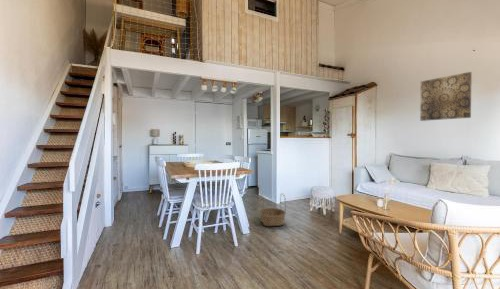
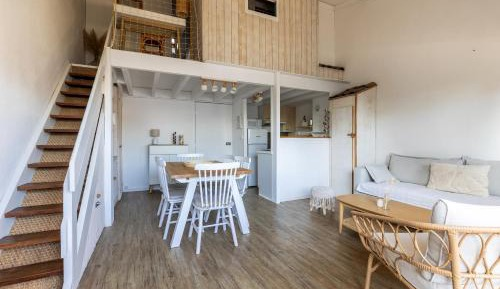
- basket (272, 208)
- wall art (443, 98)
